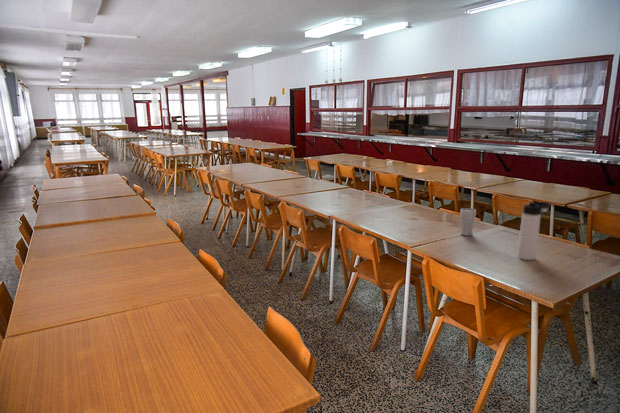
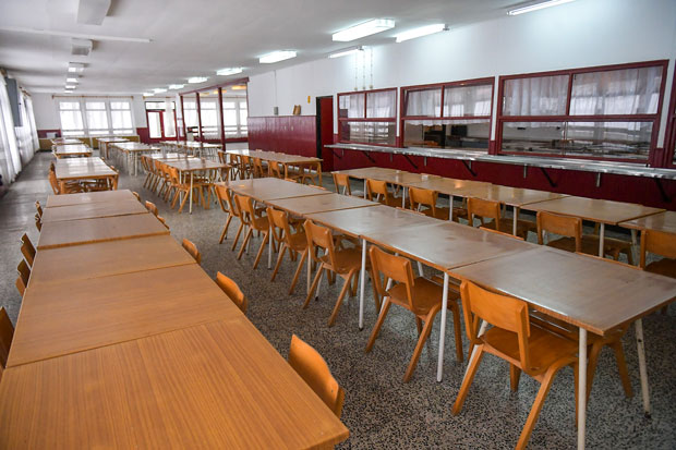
- thermos bottle (533, 230)
- drinking glass (467, 222)
